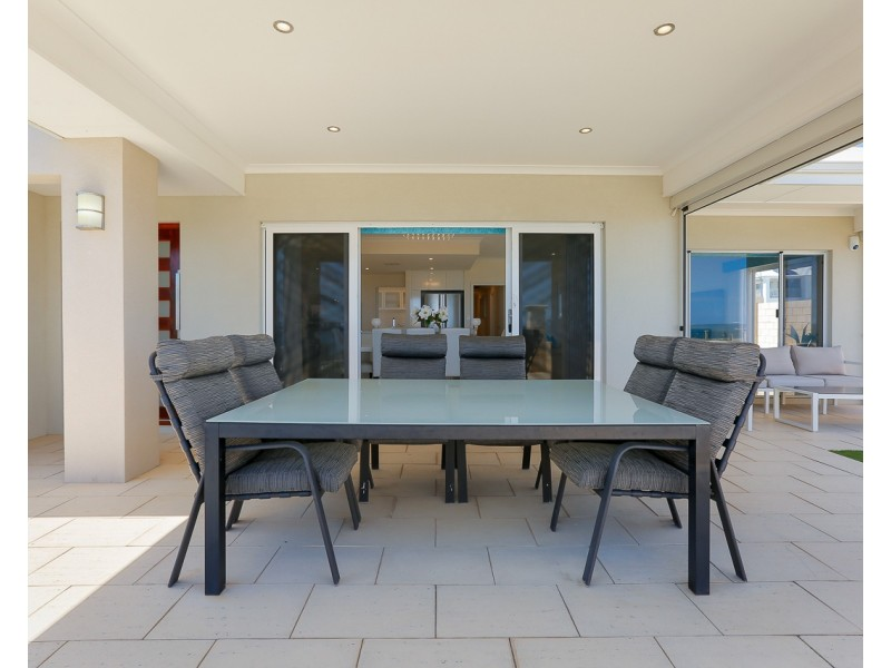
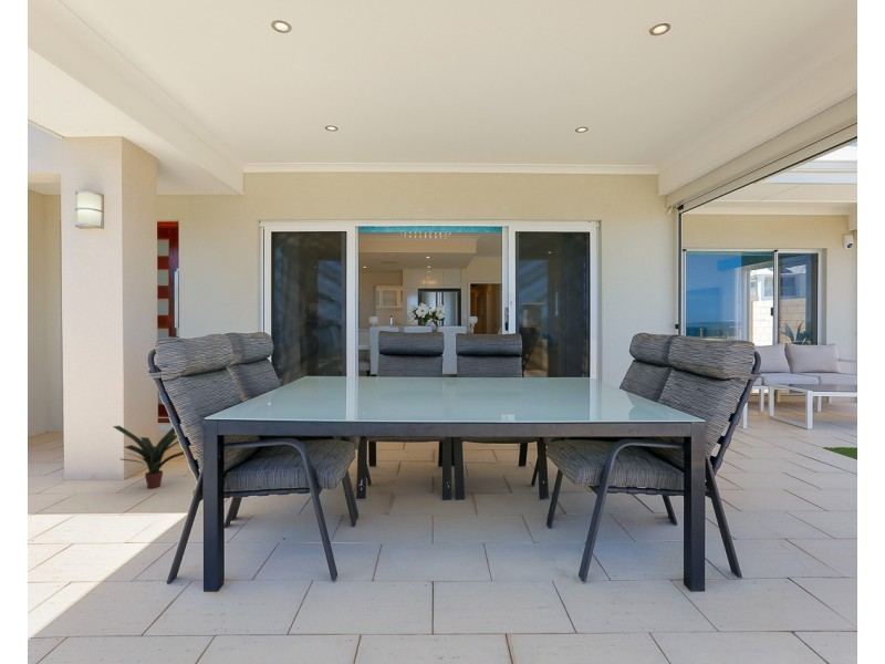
+ potted plant (150, 455)
